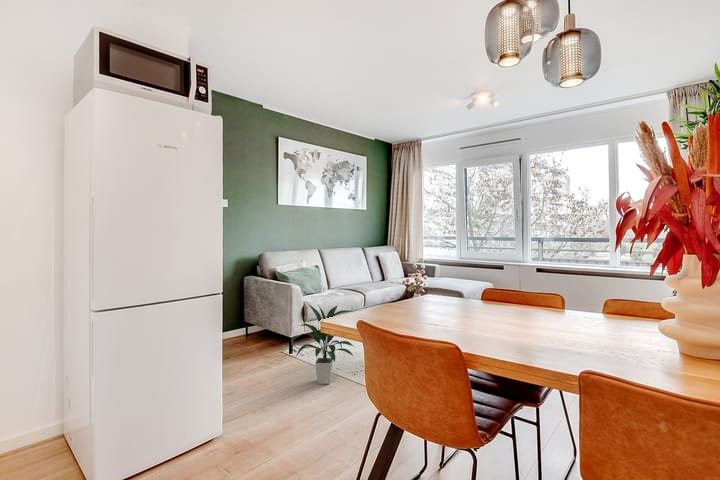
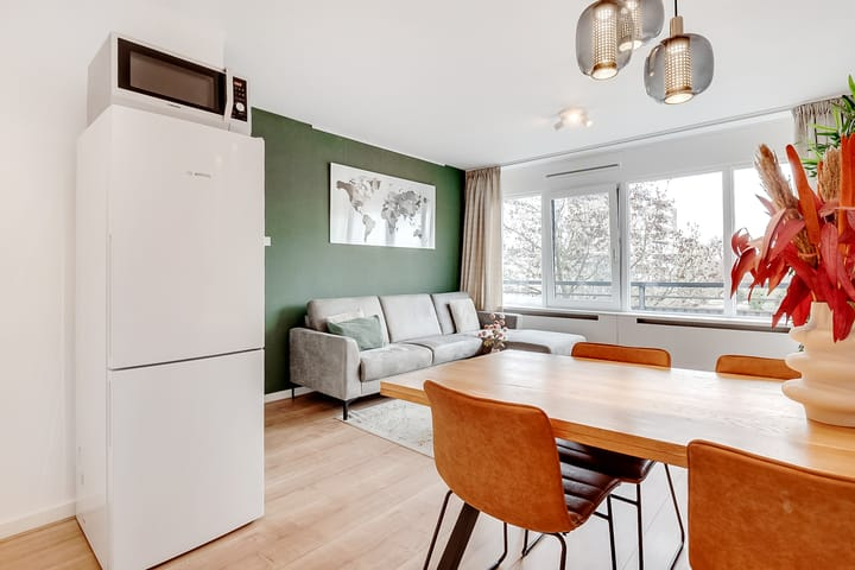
- indoor plant (325, 341)
